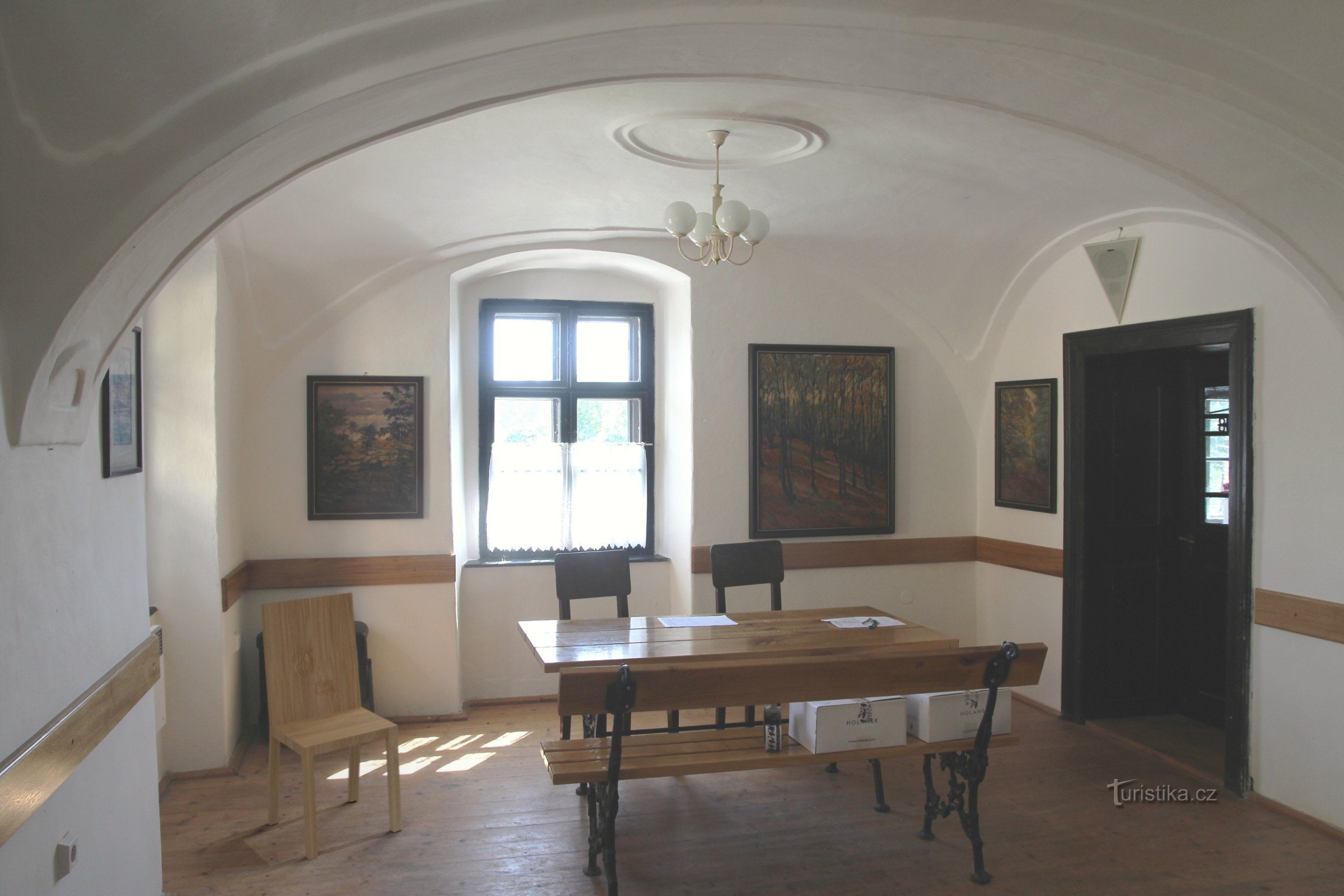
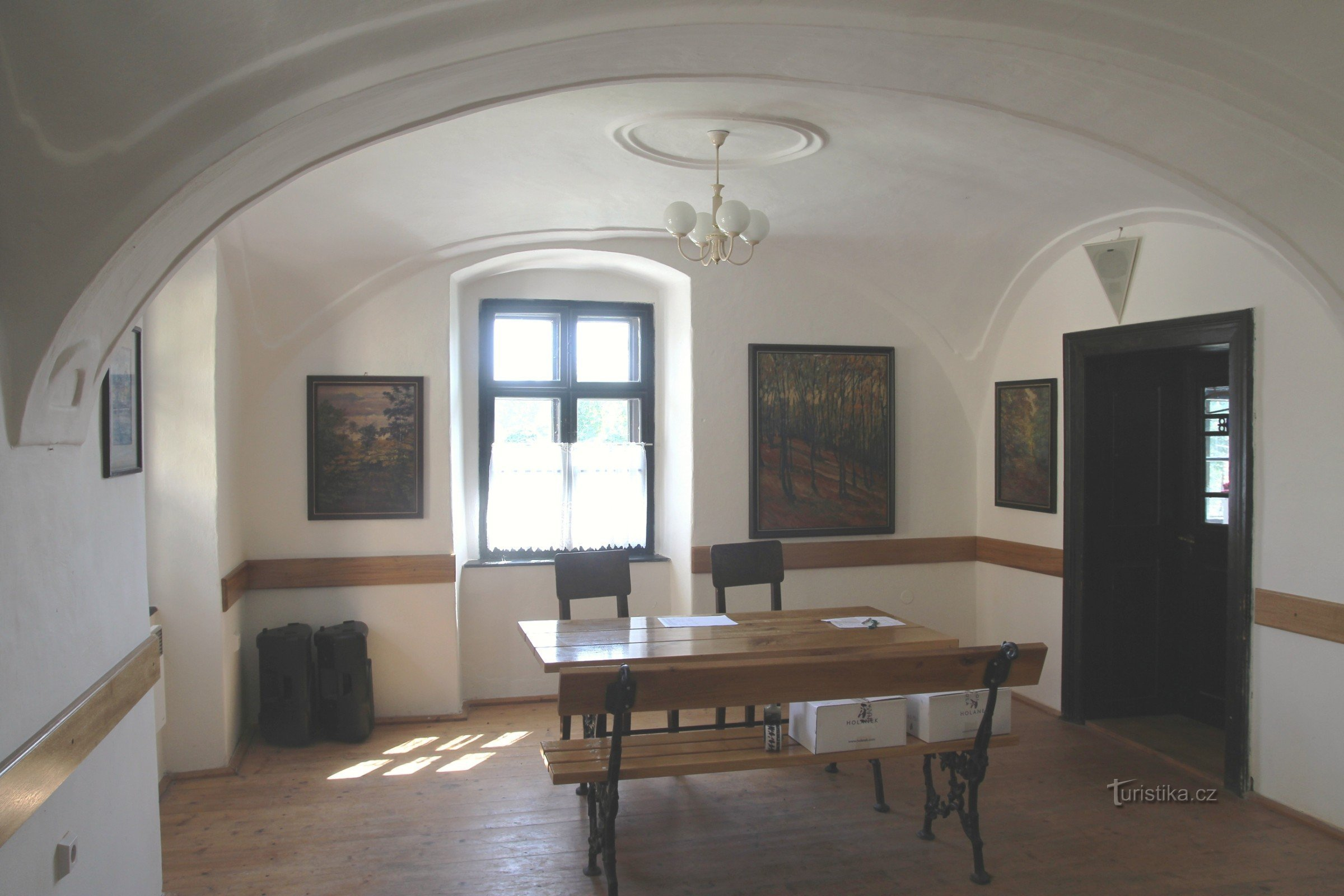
- dining chair (330, 715)
